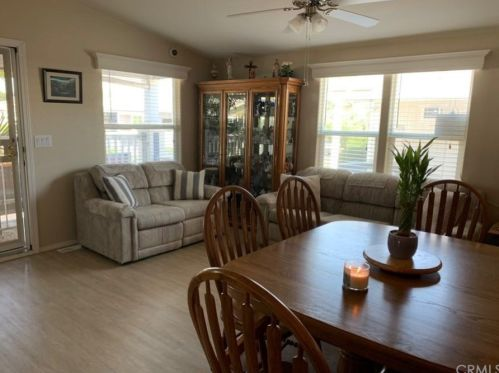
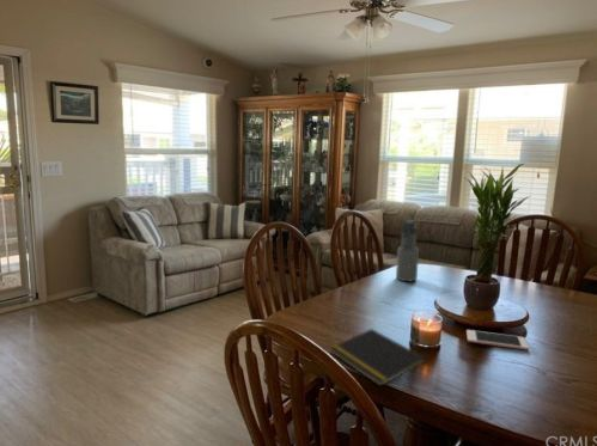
+ notepad (374, 354)
+ water bottle (408, 250)
+ cell phone (495, 340)
